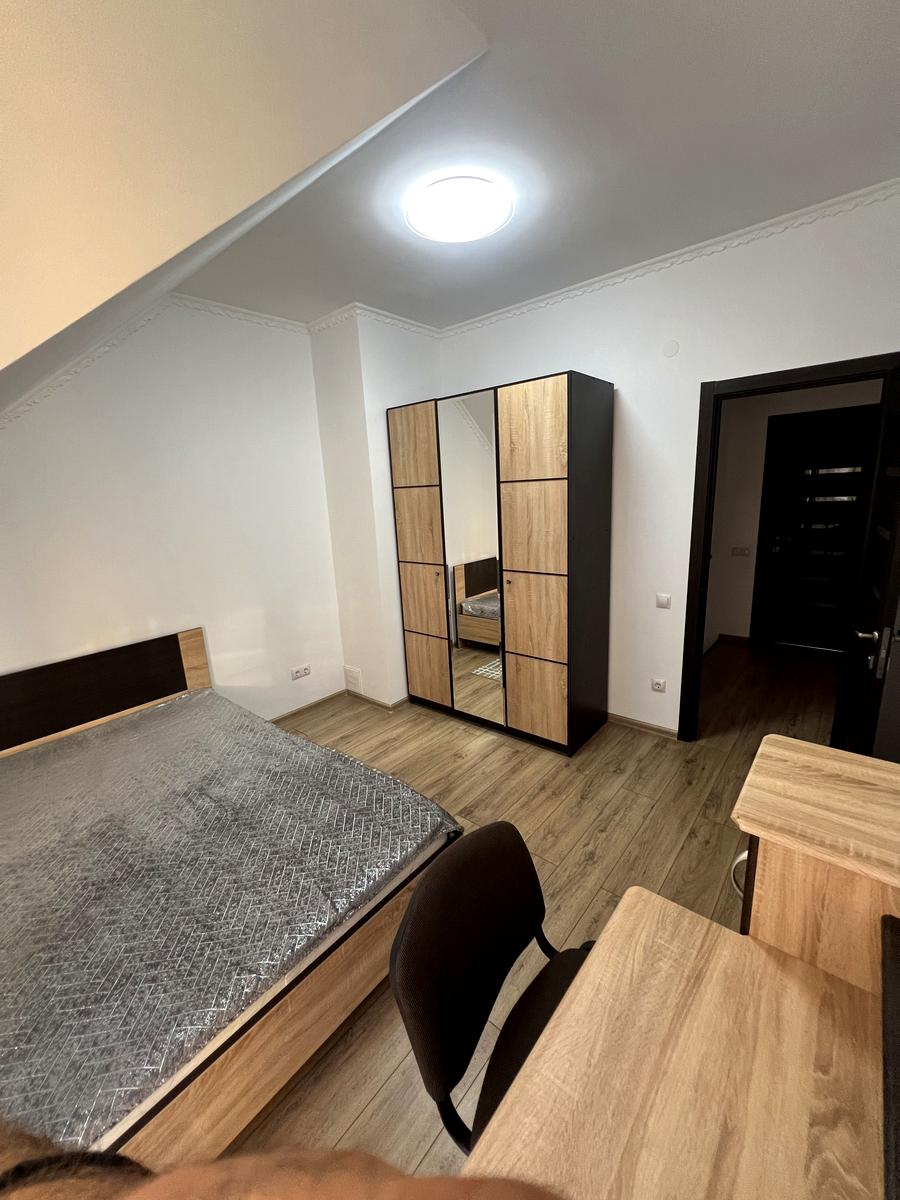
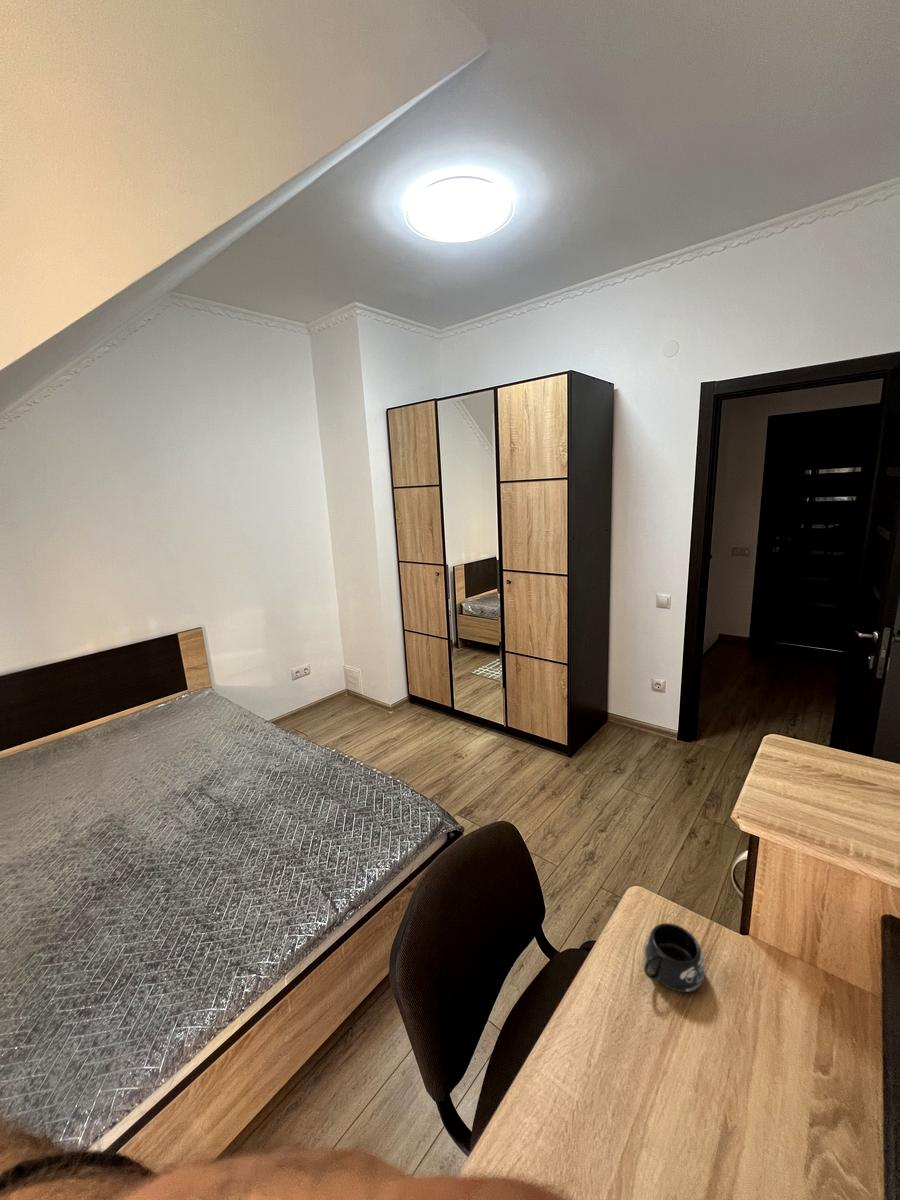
+ mug (669, 958)
